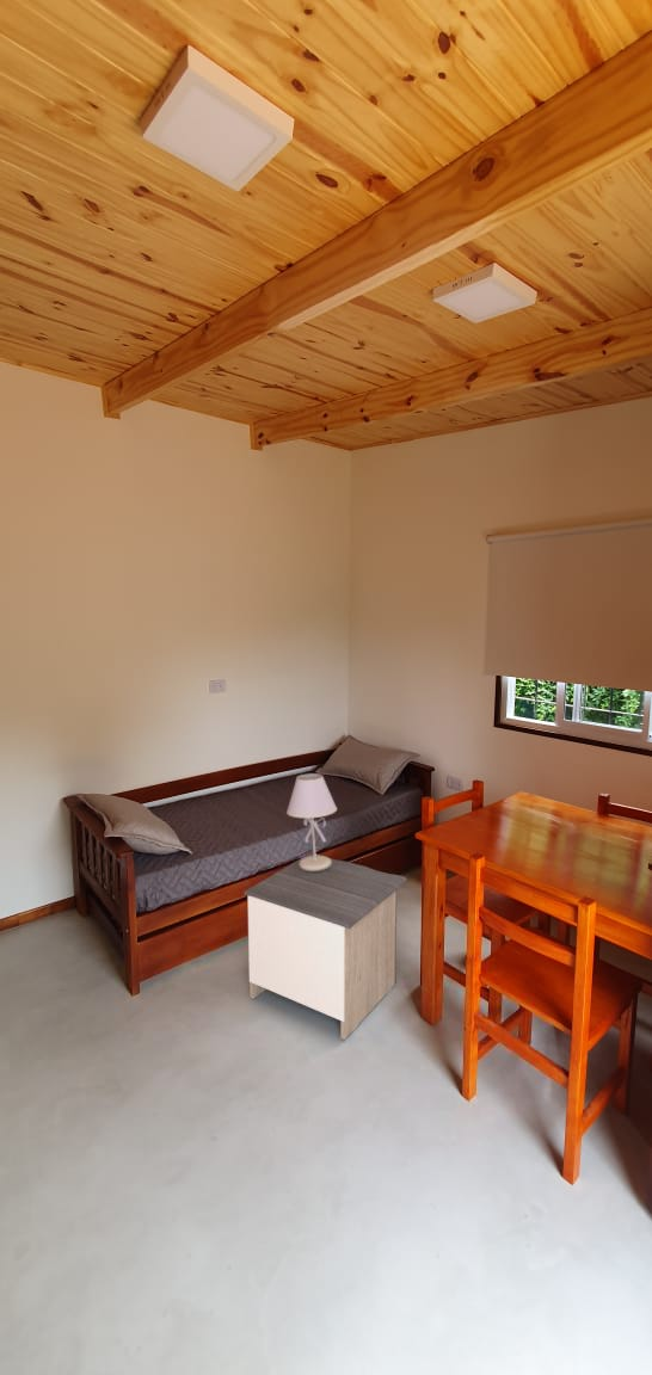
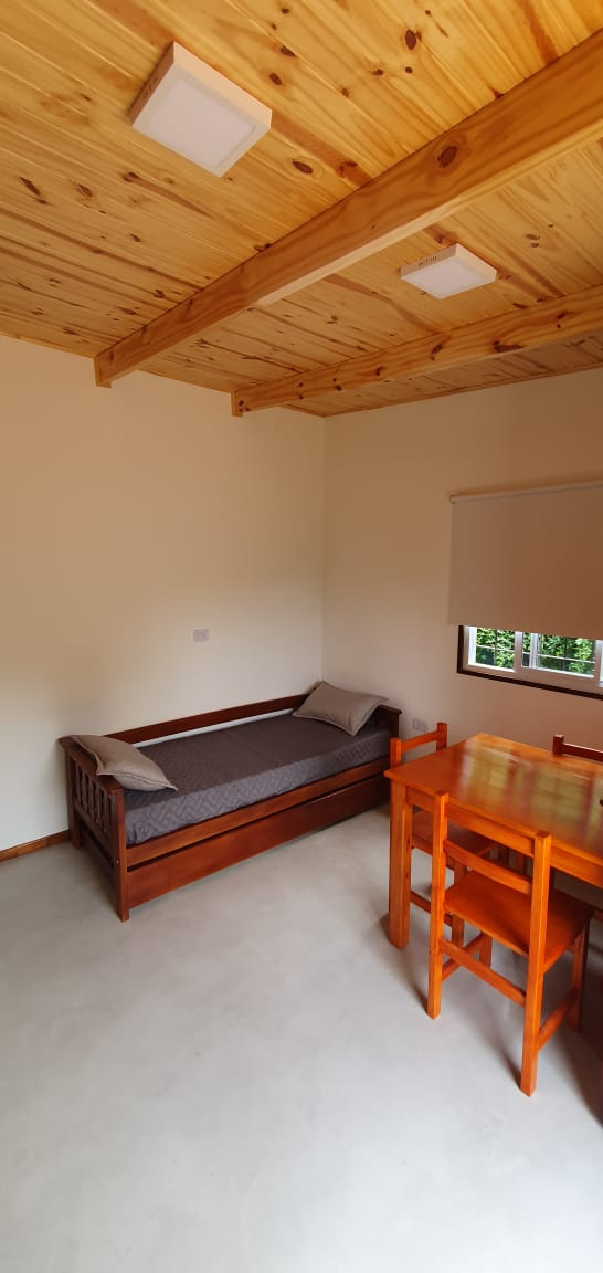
- nightstand (327, 936)
- table lamp (315, 822)
